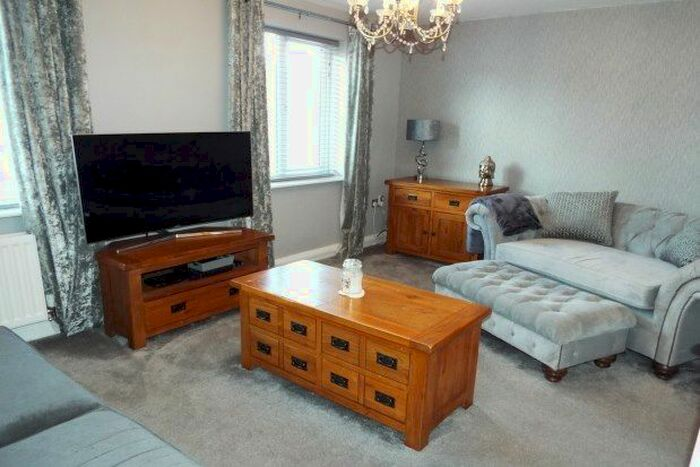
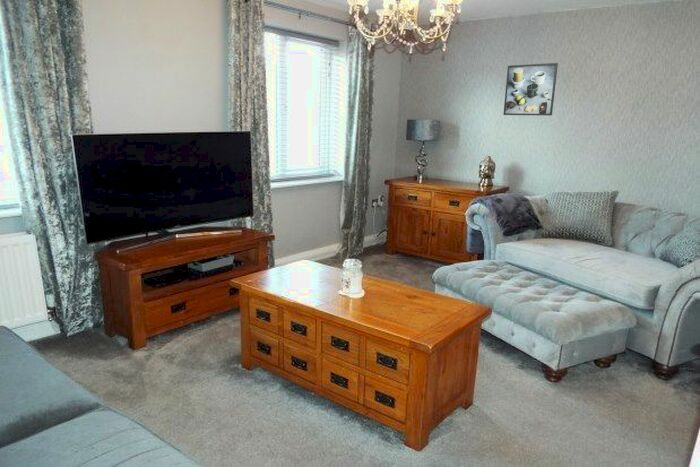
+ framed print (529, 90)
